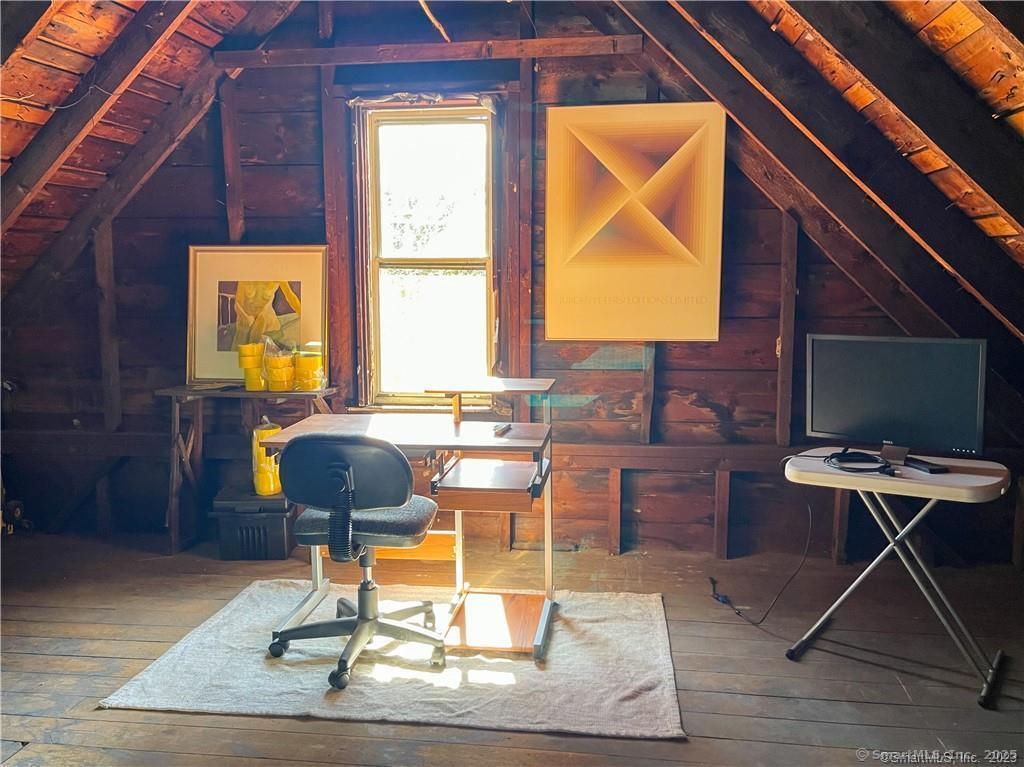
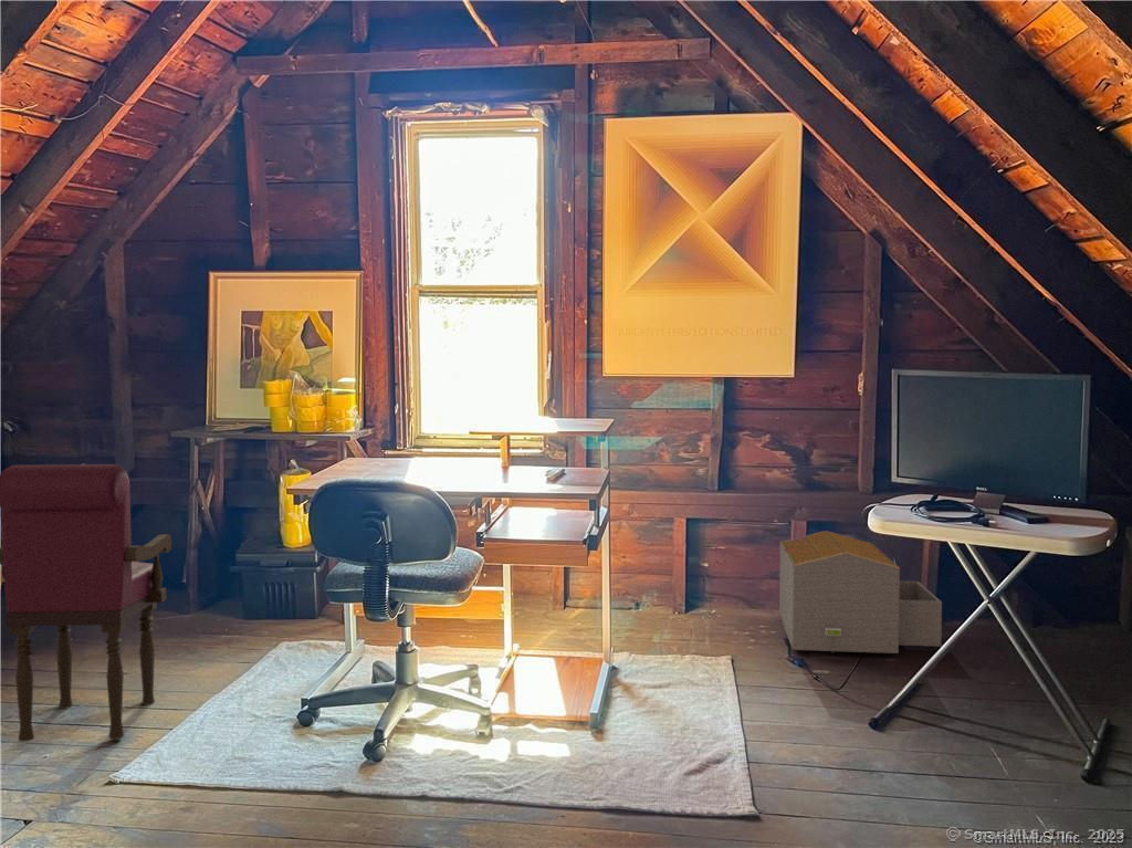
+ architectural model (858, 588)
+ armchair (86, 591)
